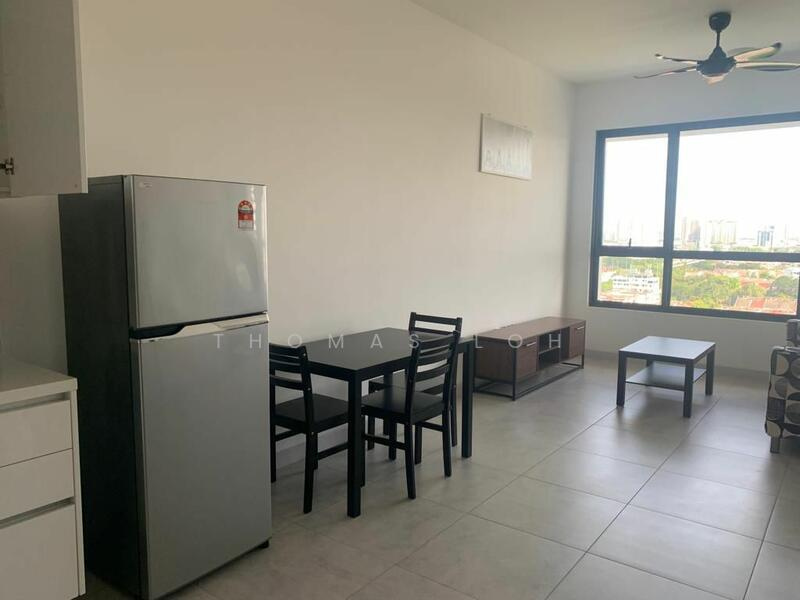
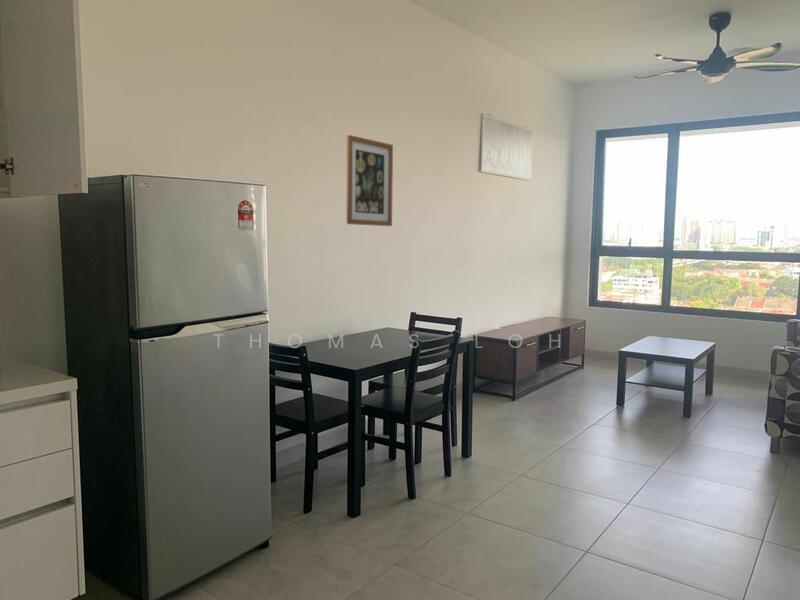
+ wall art (370, 182)
